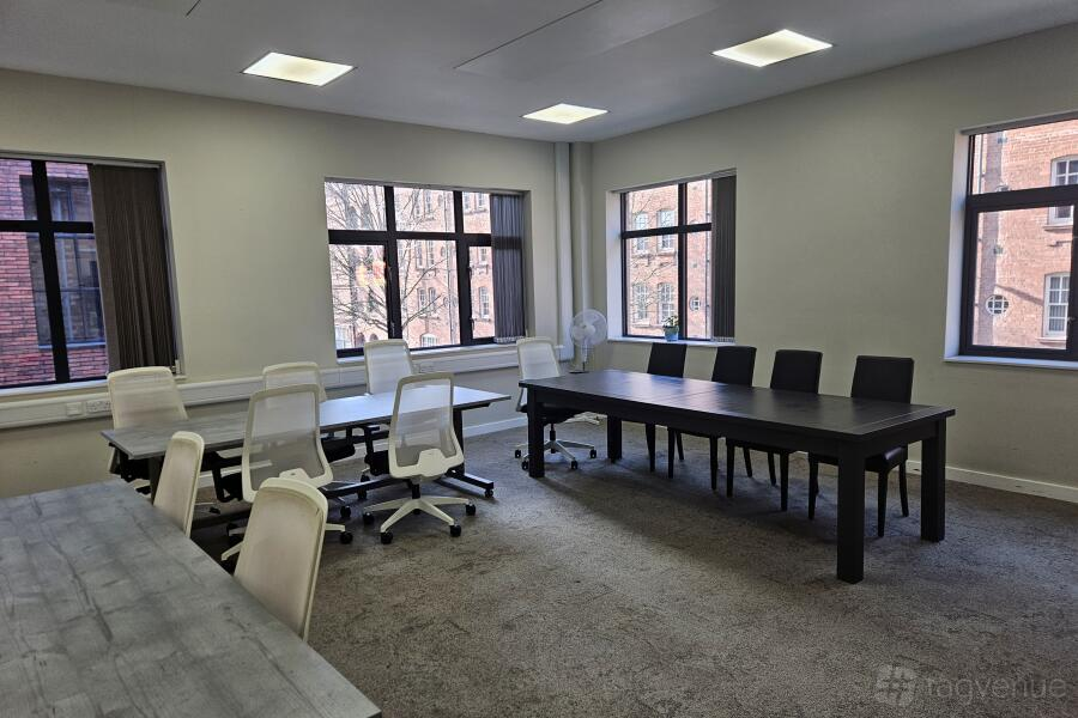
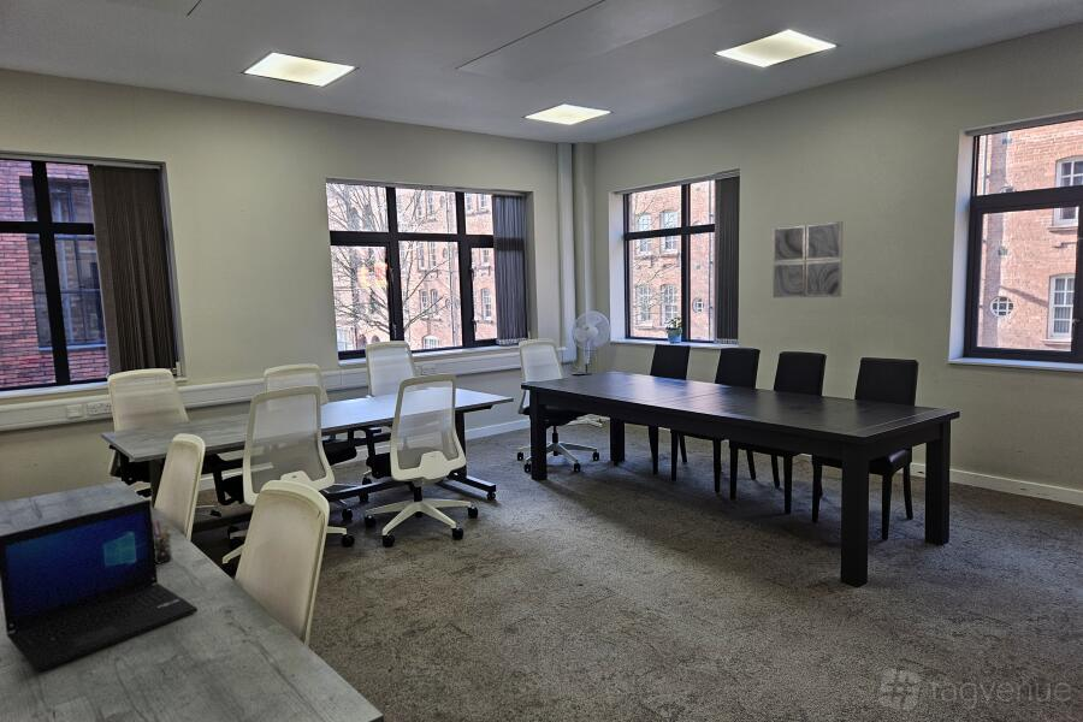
+ laptop (100, 575)
+ wall art (805, 260)
+ pen holder (155, 540)
